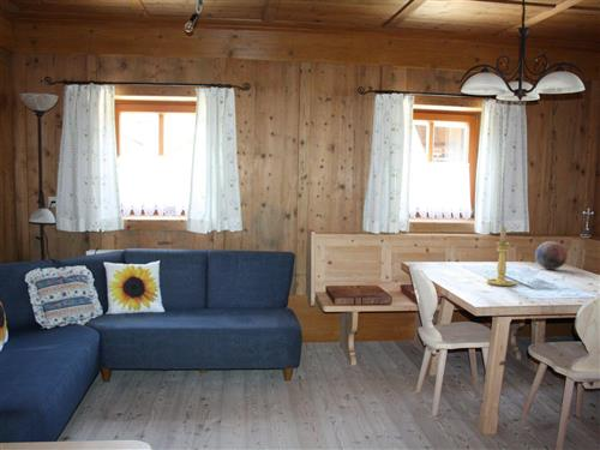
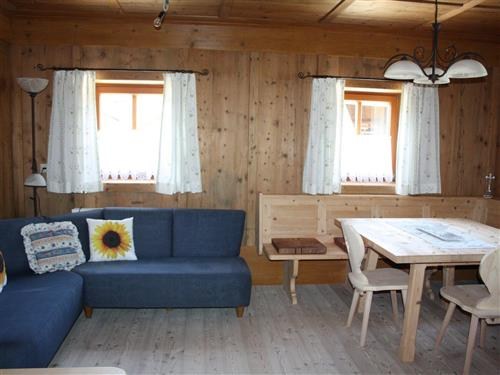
- decorative orb (551, 254)
- candle holder (502, 254)
